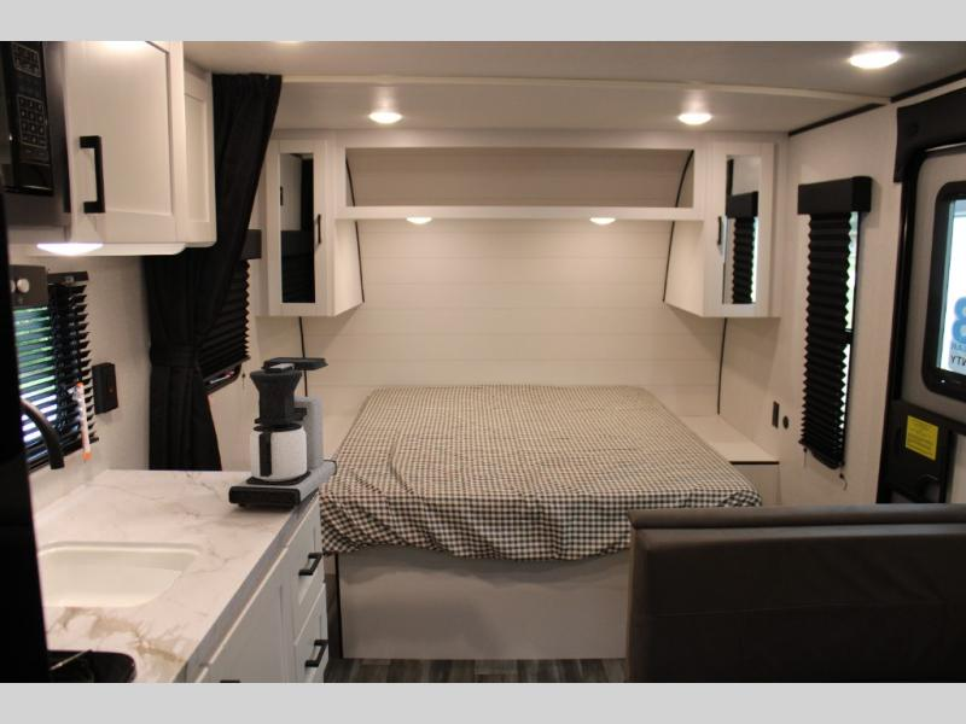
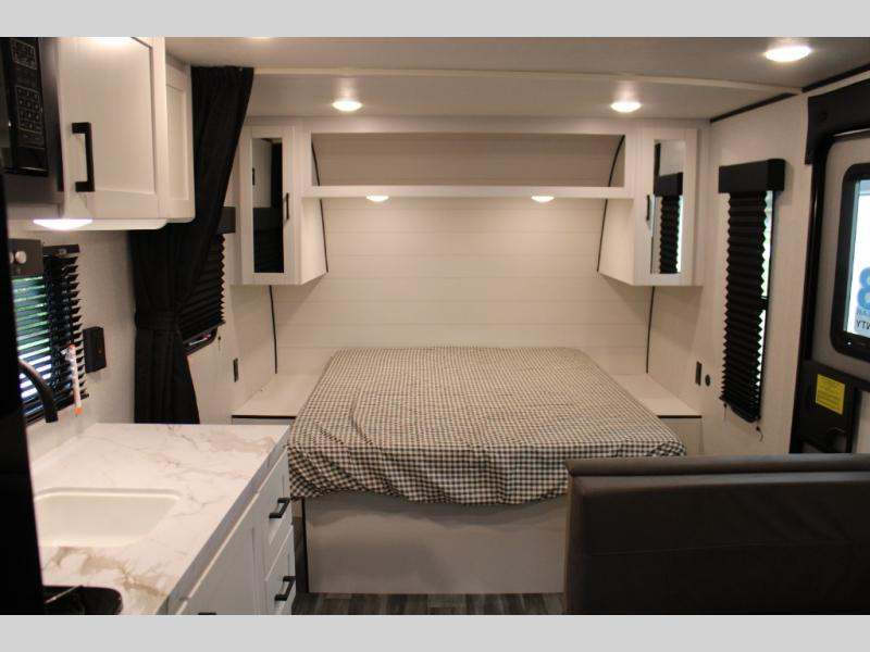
- coffee maker (284, 428)
